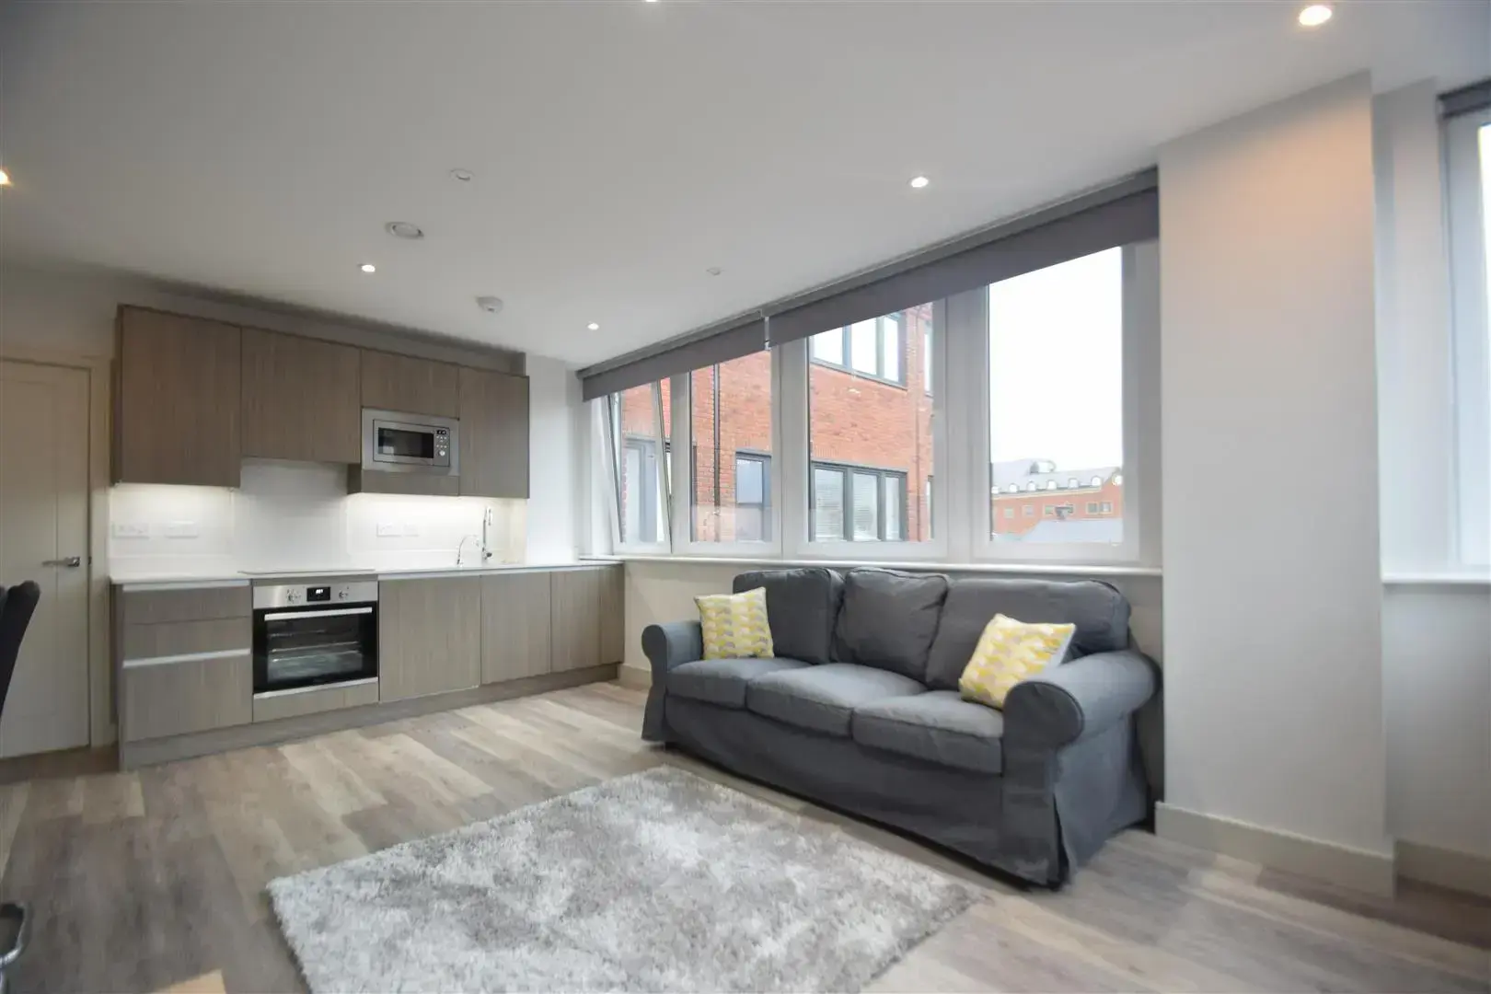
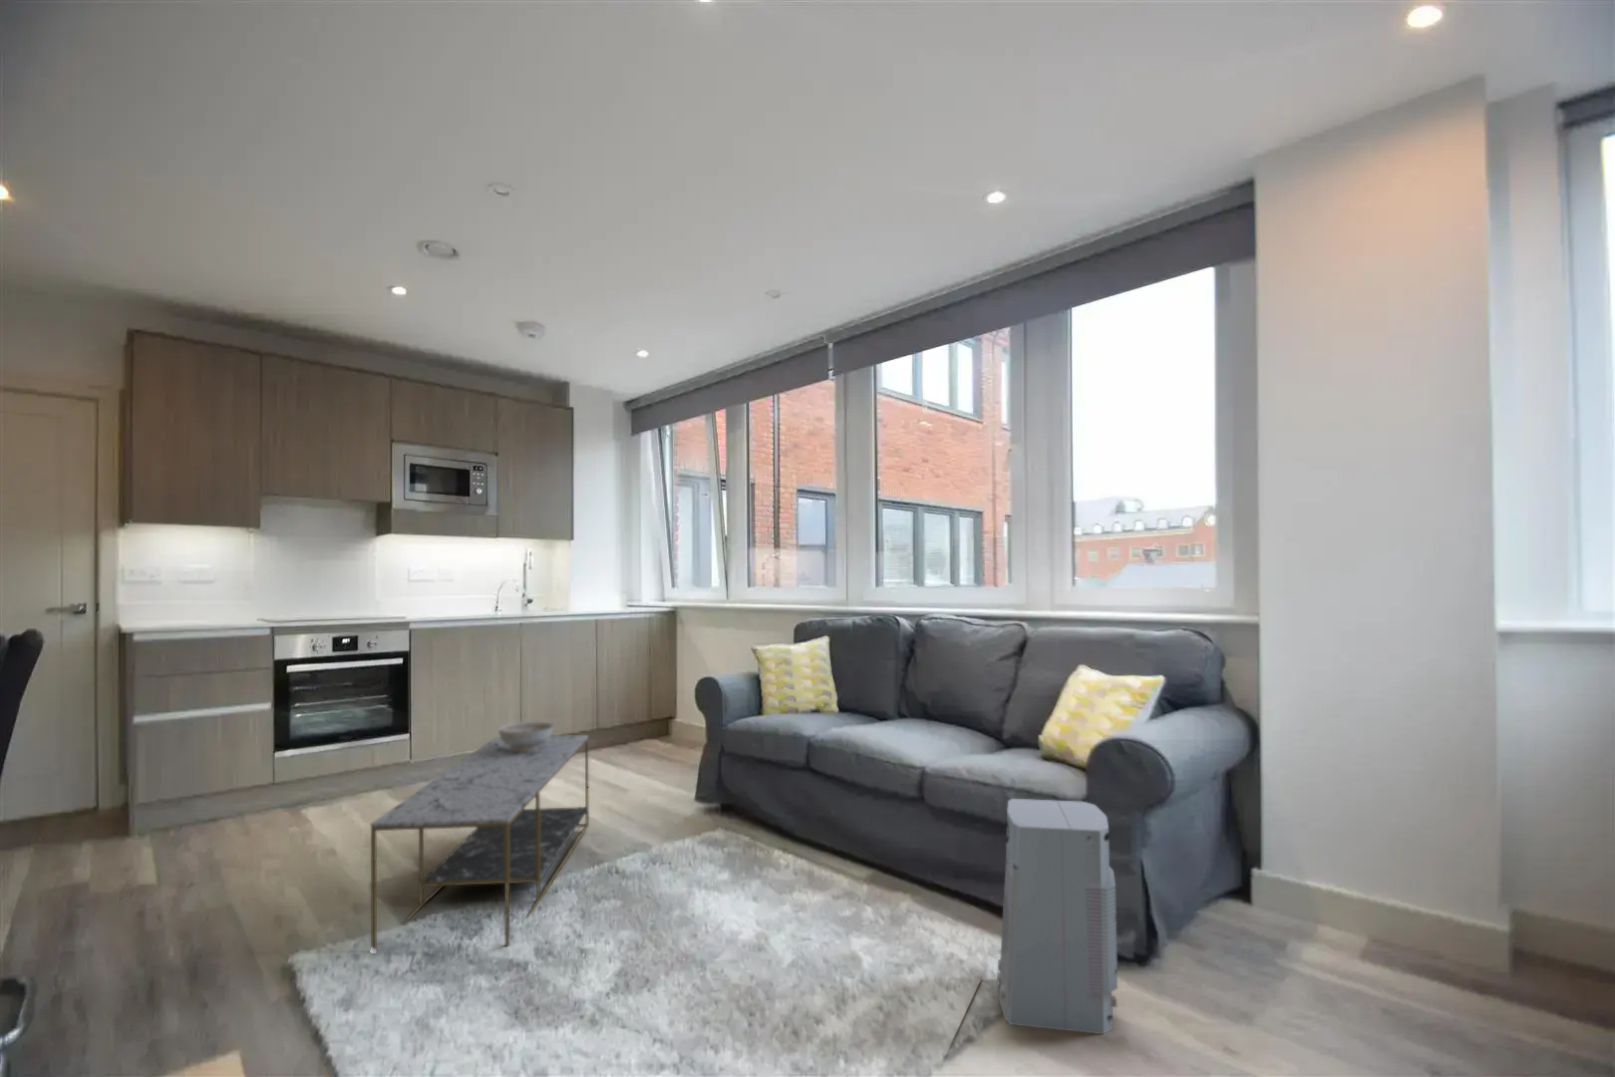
+ decorative bowl (526, 737)
+ air purifier (1054, 909)
+ coffee table (500, 825)
